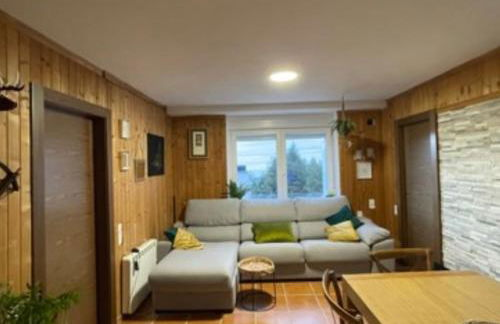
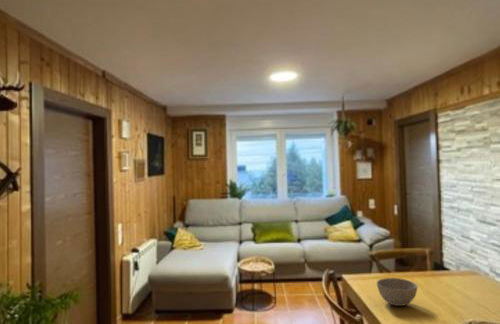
+ bowl (397, 293)
